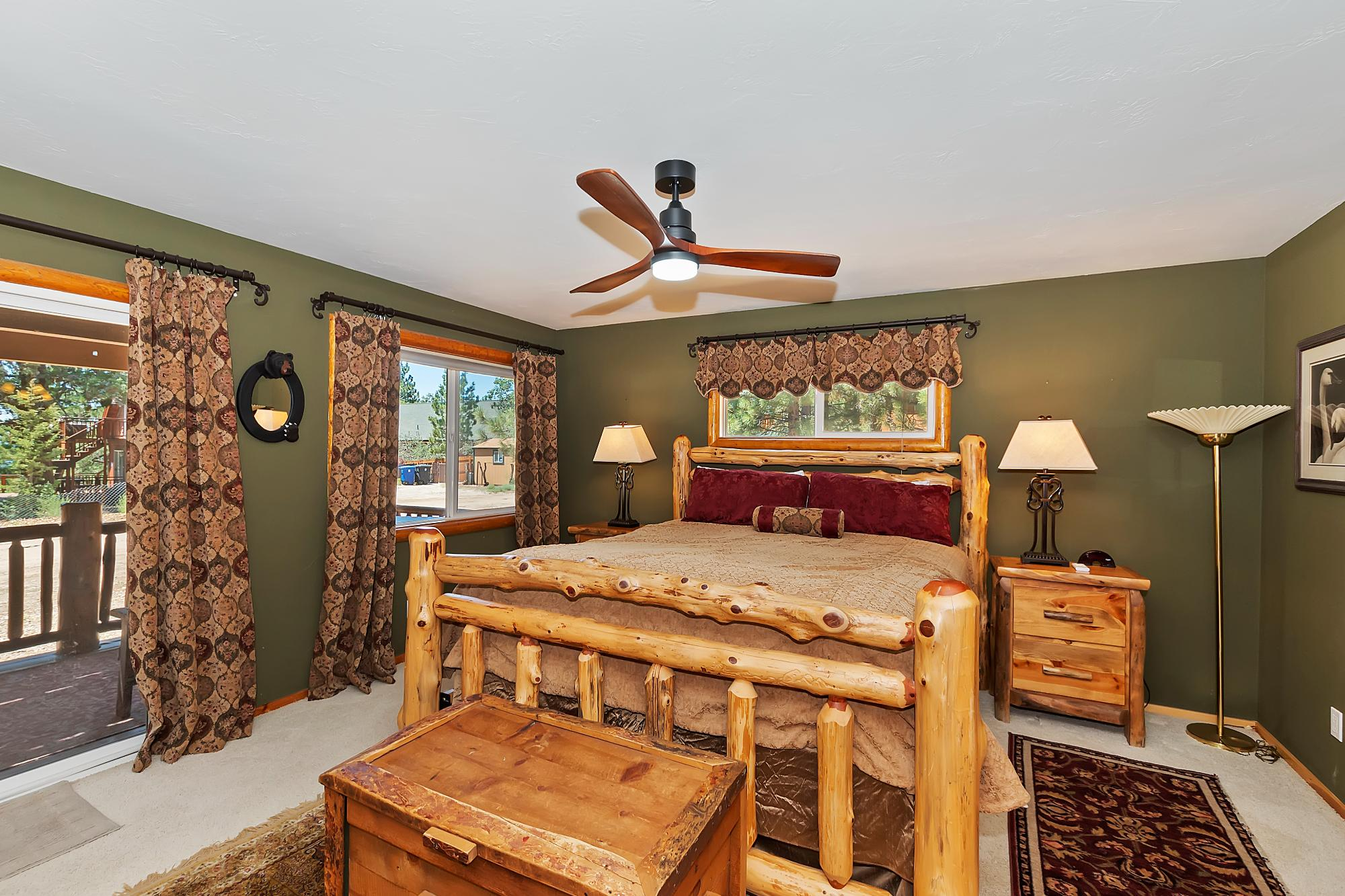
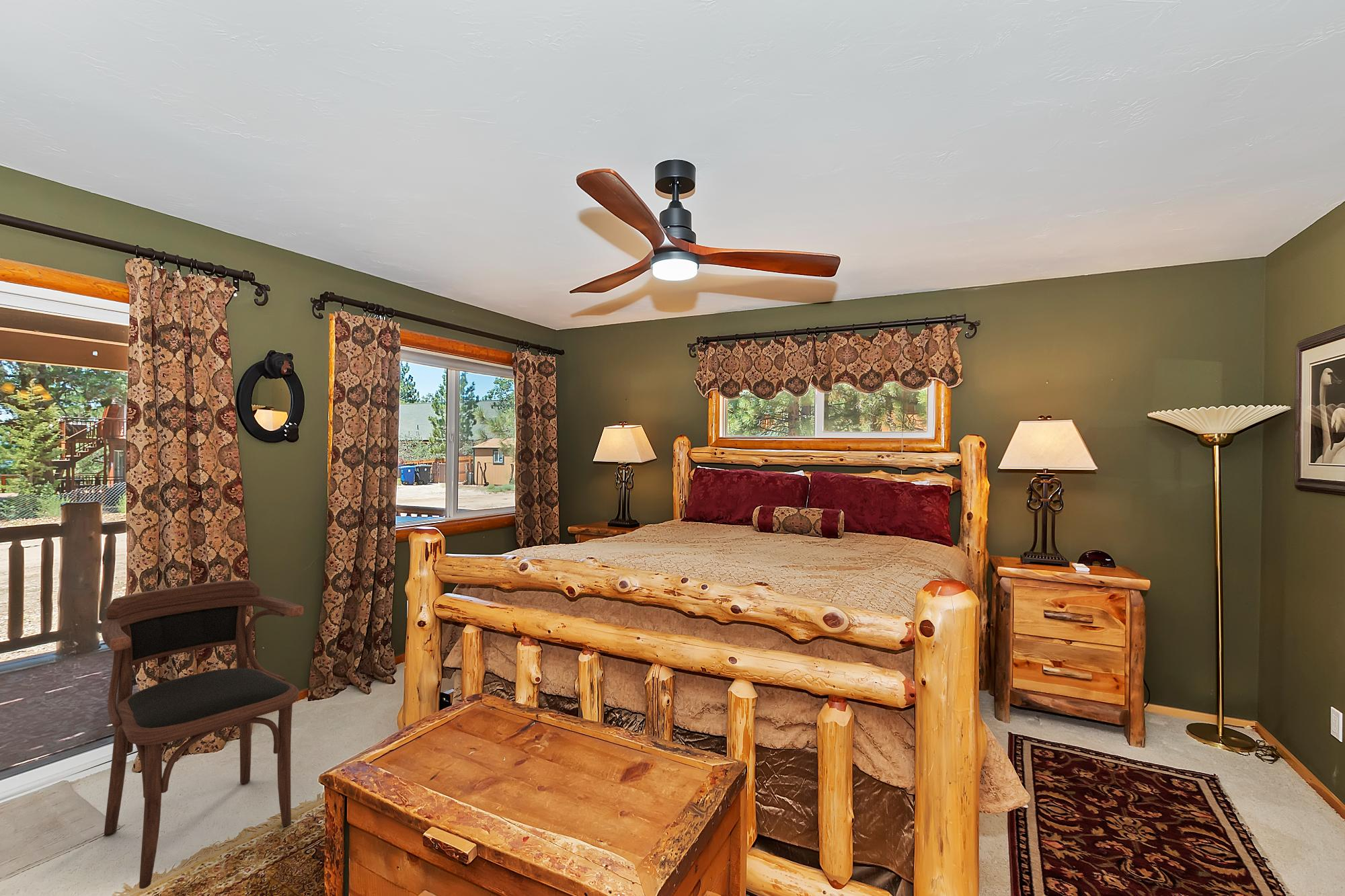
+ armchair (203, 712)
